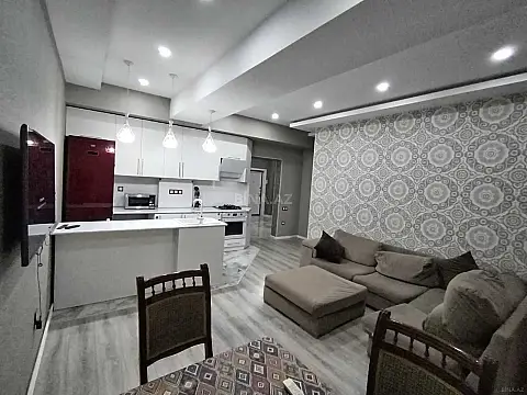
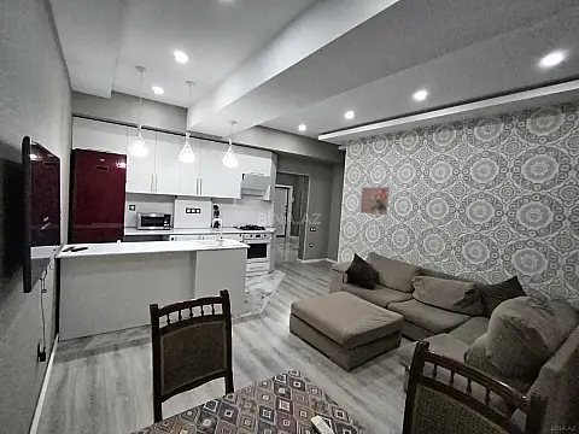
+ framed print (374, 200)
